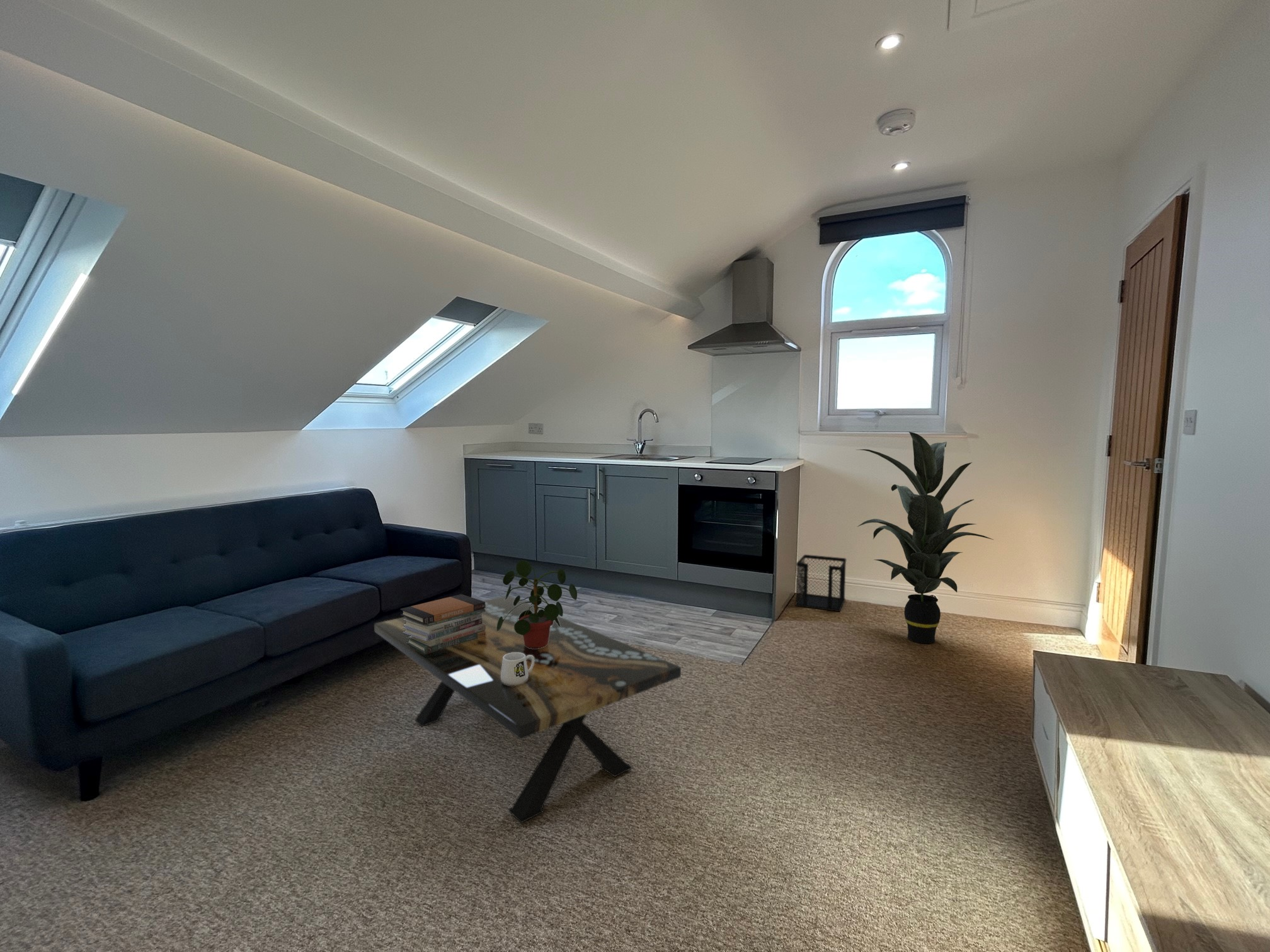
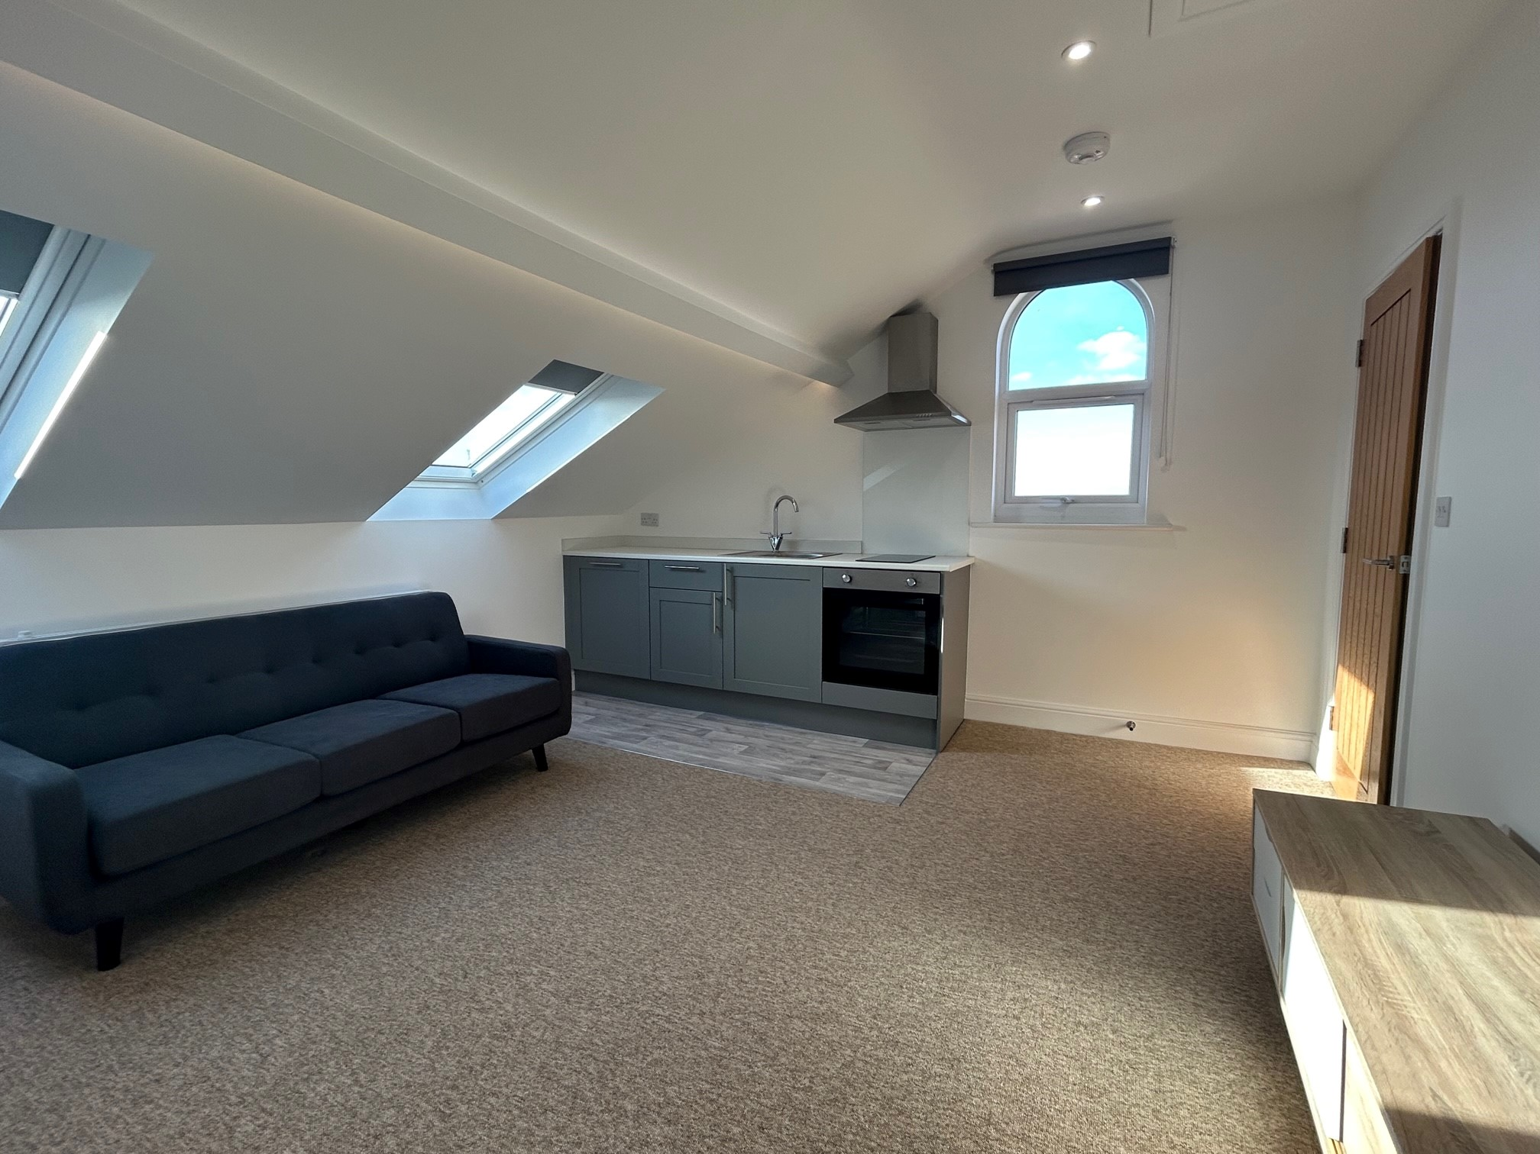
- indoor plant (915, 536)
- book stack (444, 622)
- mug (518, 667)
- coffee table (513, 693)
- potted plant (536, 601)
- wastebasket (821, 581)
